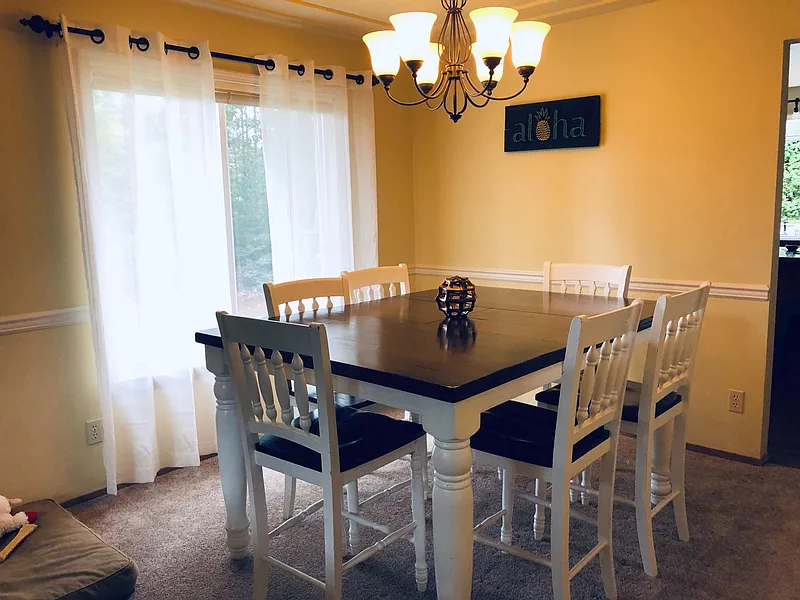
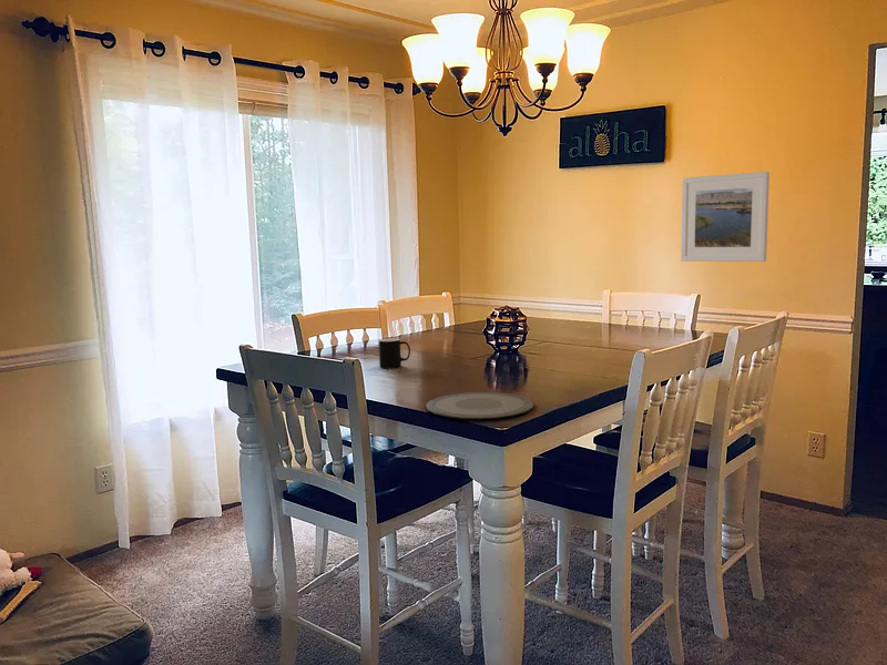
+ cup (395, 352)
+ plate (479, 405)
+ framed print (723, 218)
